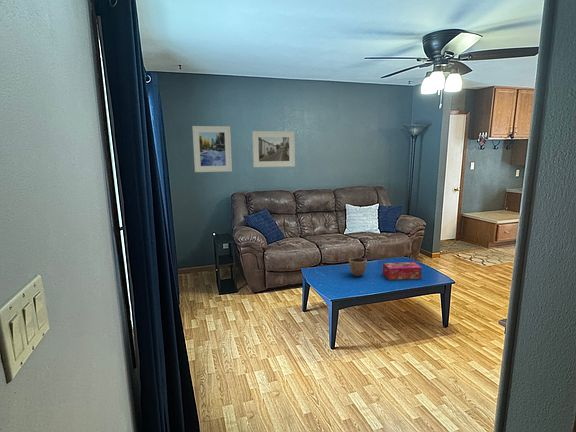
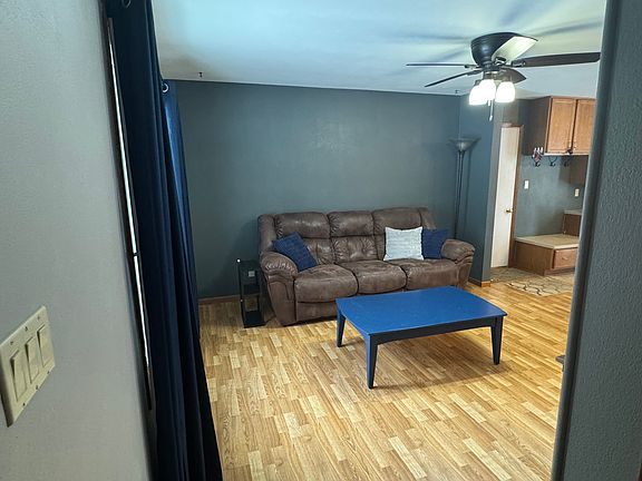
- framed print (212, 149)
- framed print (274, 149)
- tissue box (401, 270)
- decorative bowl (357, 267)
